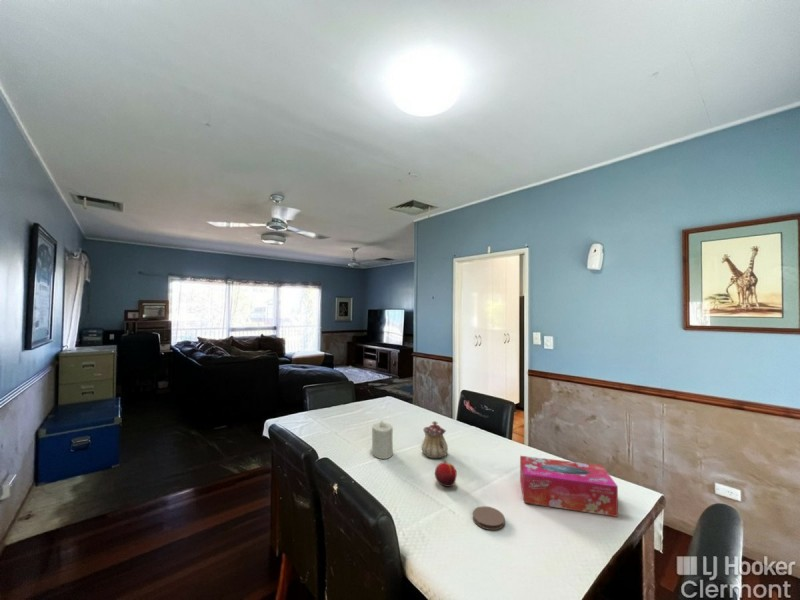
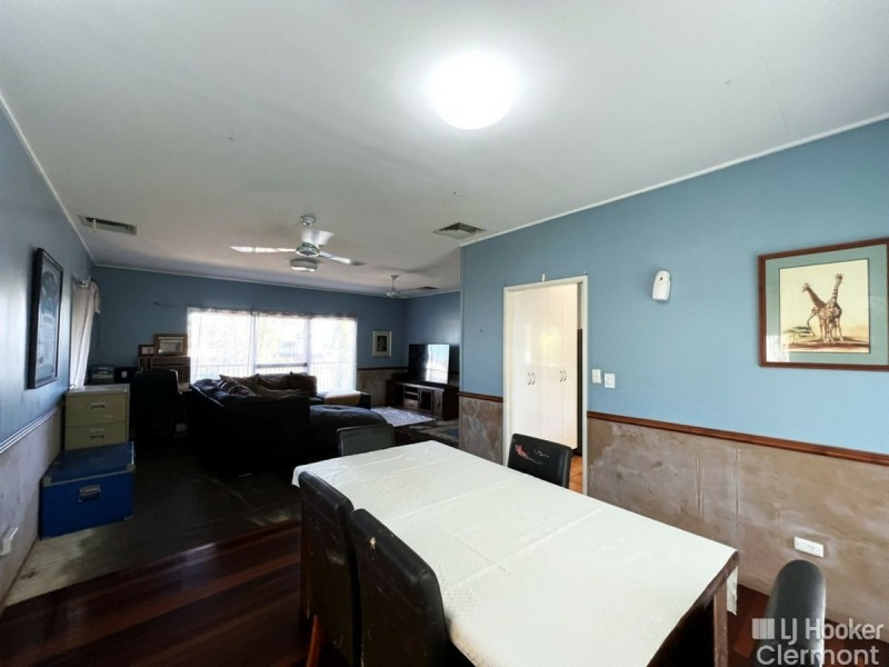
- coaster (488, 517)
- tissue box (564, 483)
- fruit (445, 474)
- teapot (435, 438)
- candle (382, 437)
